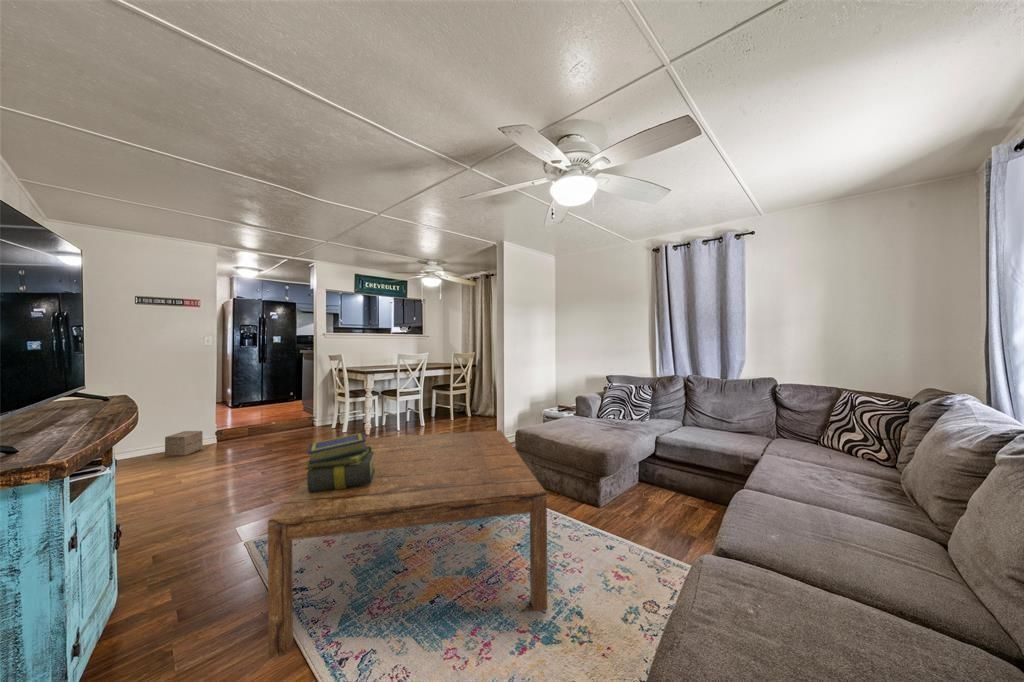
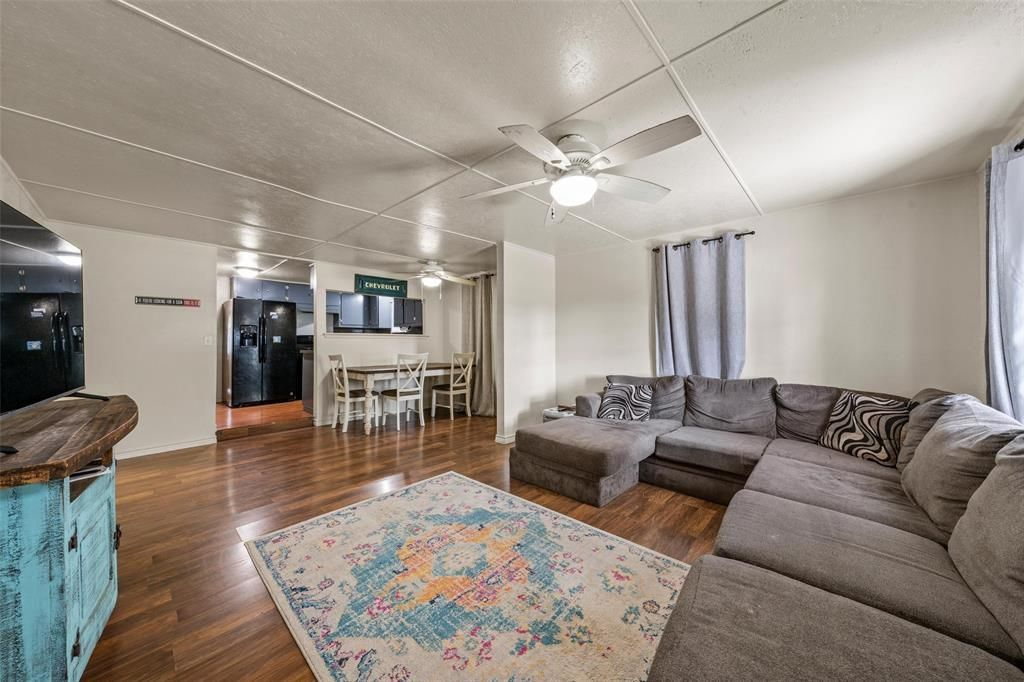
- cardboard box (184, 442)
- stack of books (340, 460)
- coffee table (423, 506)
